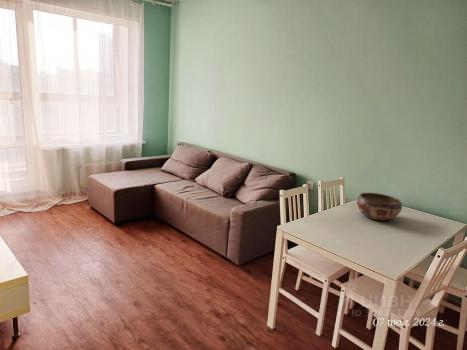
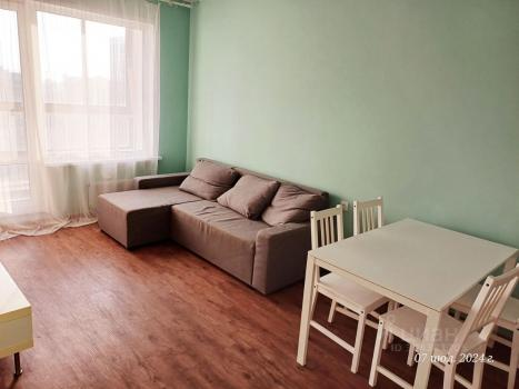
- decorative bowl (378, 207)
